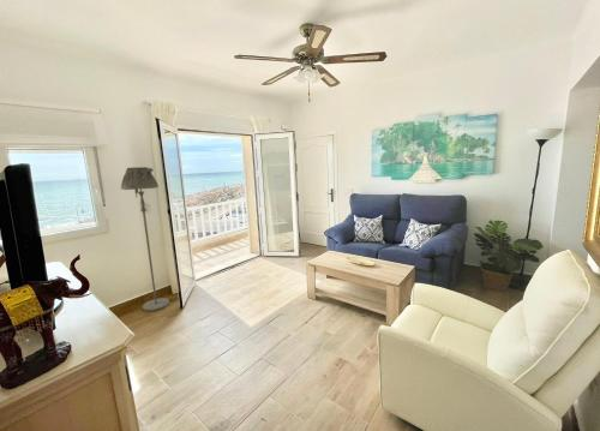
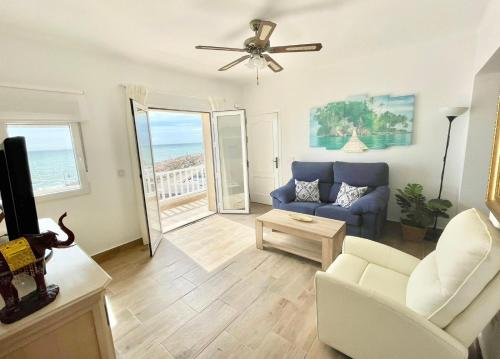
- floor lamp (146, 239)
